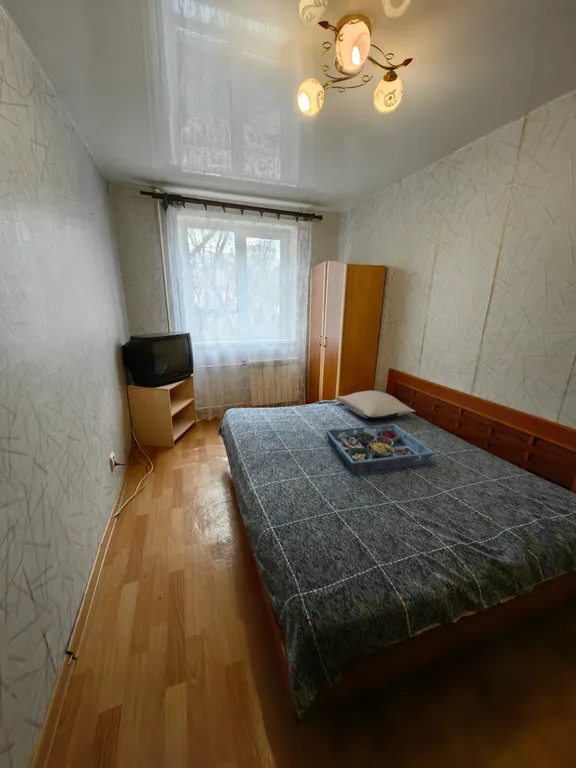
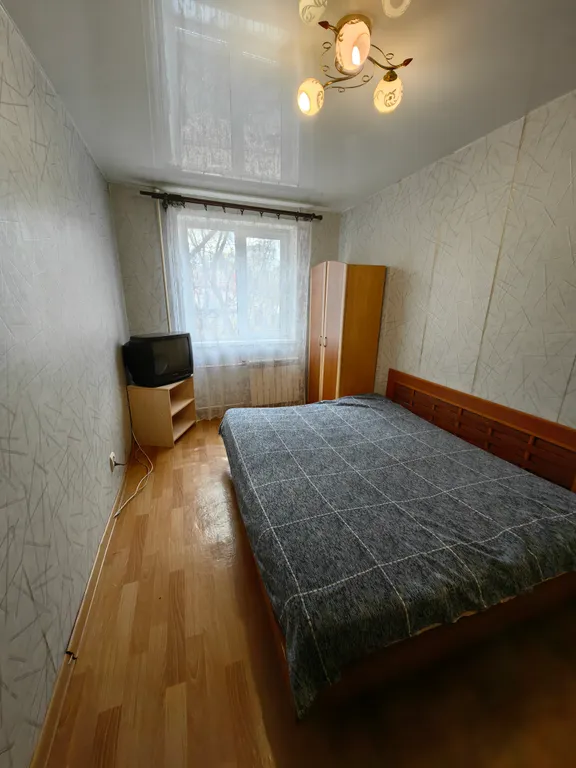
- pillow (373, 403)
- serving tray (376, 446)
